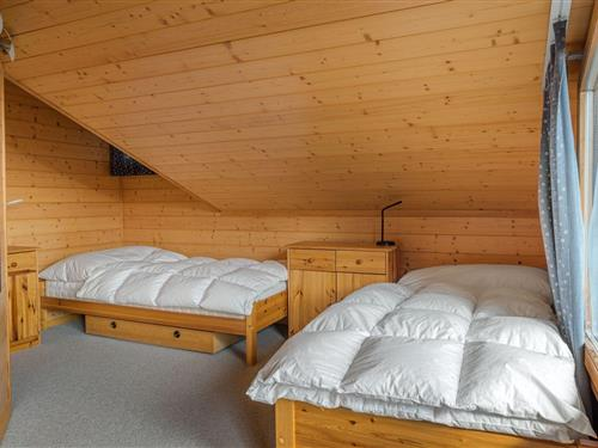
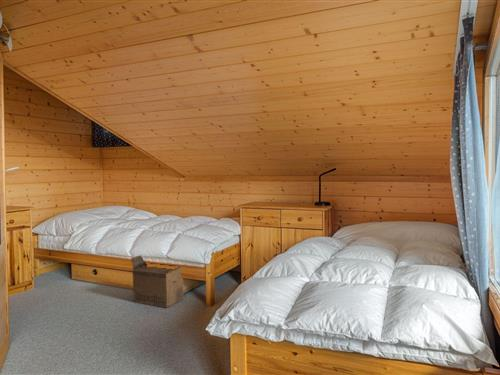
+ cardboard box (161, 279)
